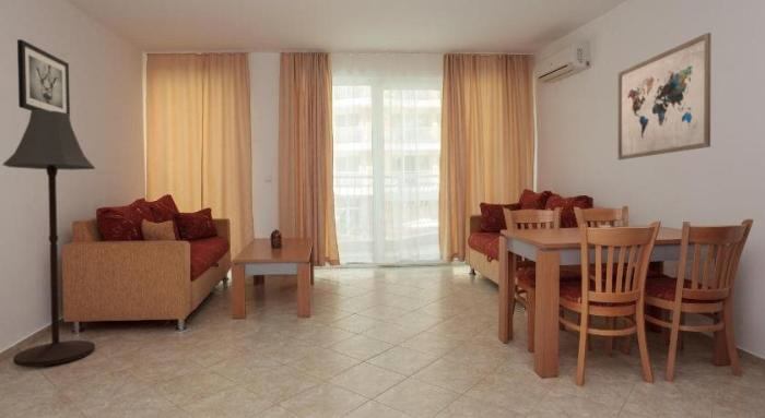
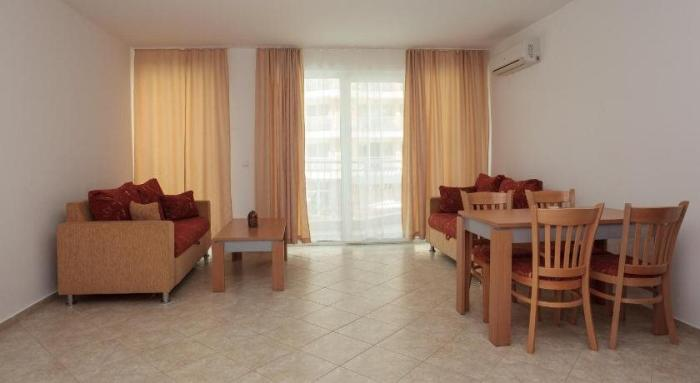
- wall art (658, 105)
- wall art (45, 83)
- floor lamp (52, 235)
